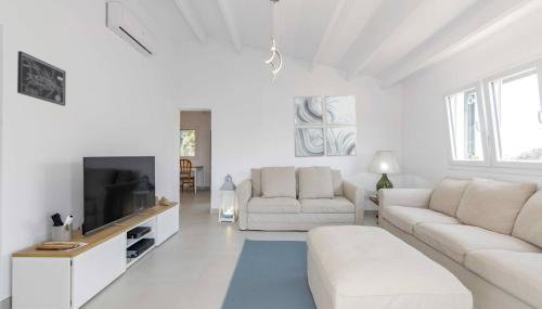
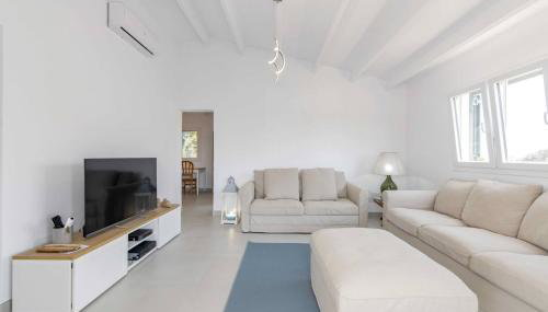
- wall art (43, 80)
- wall art (325, 125)
